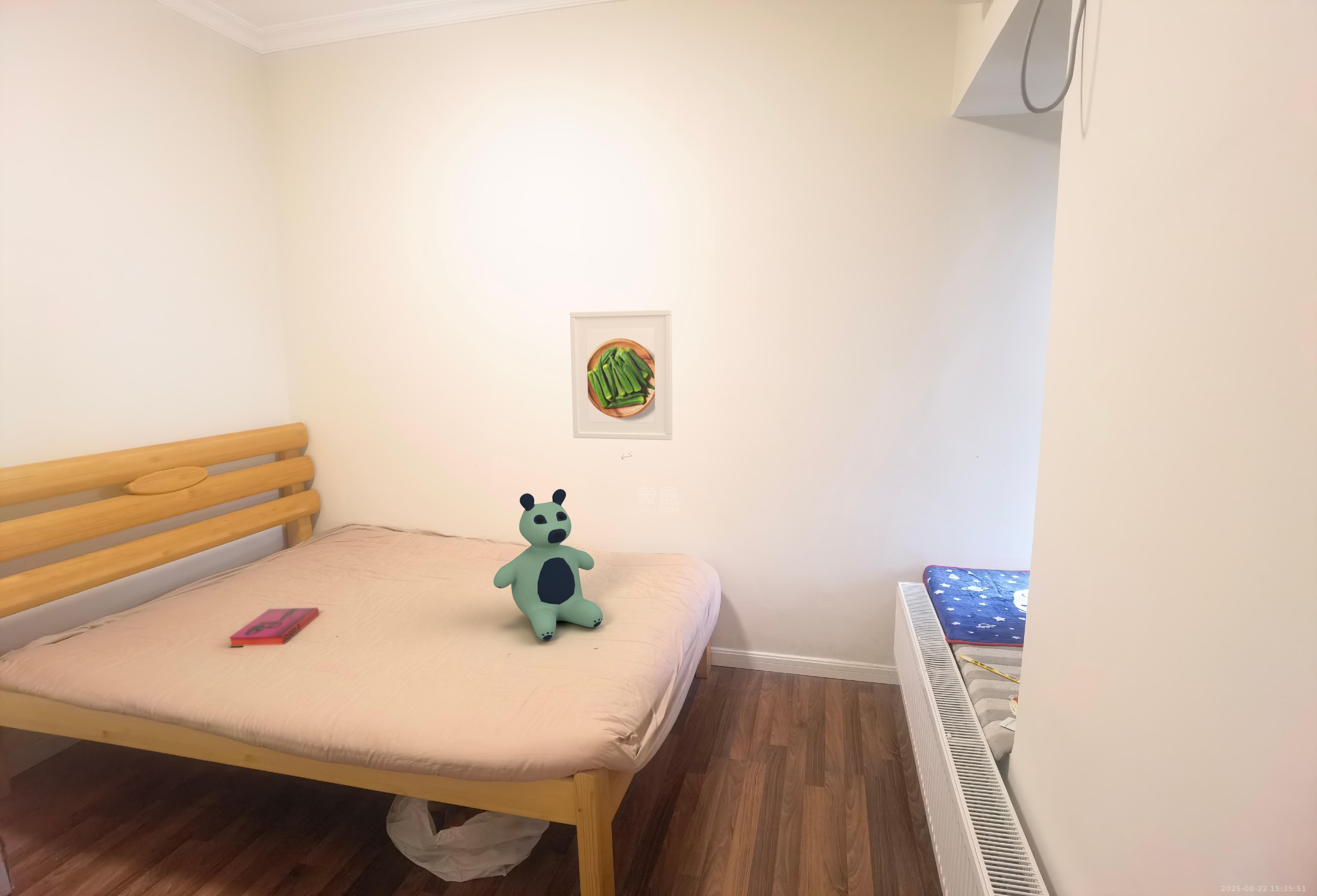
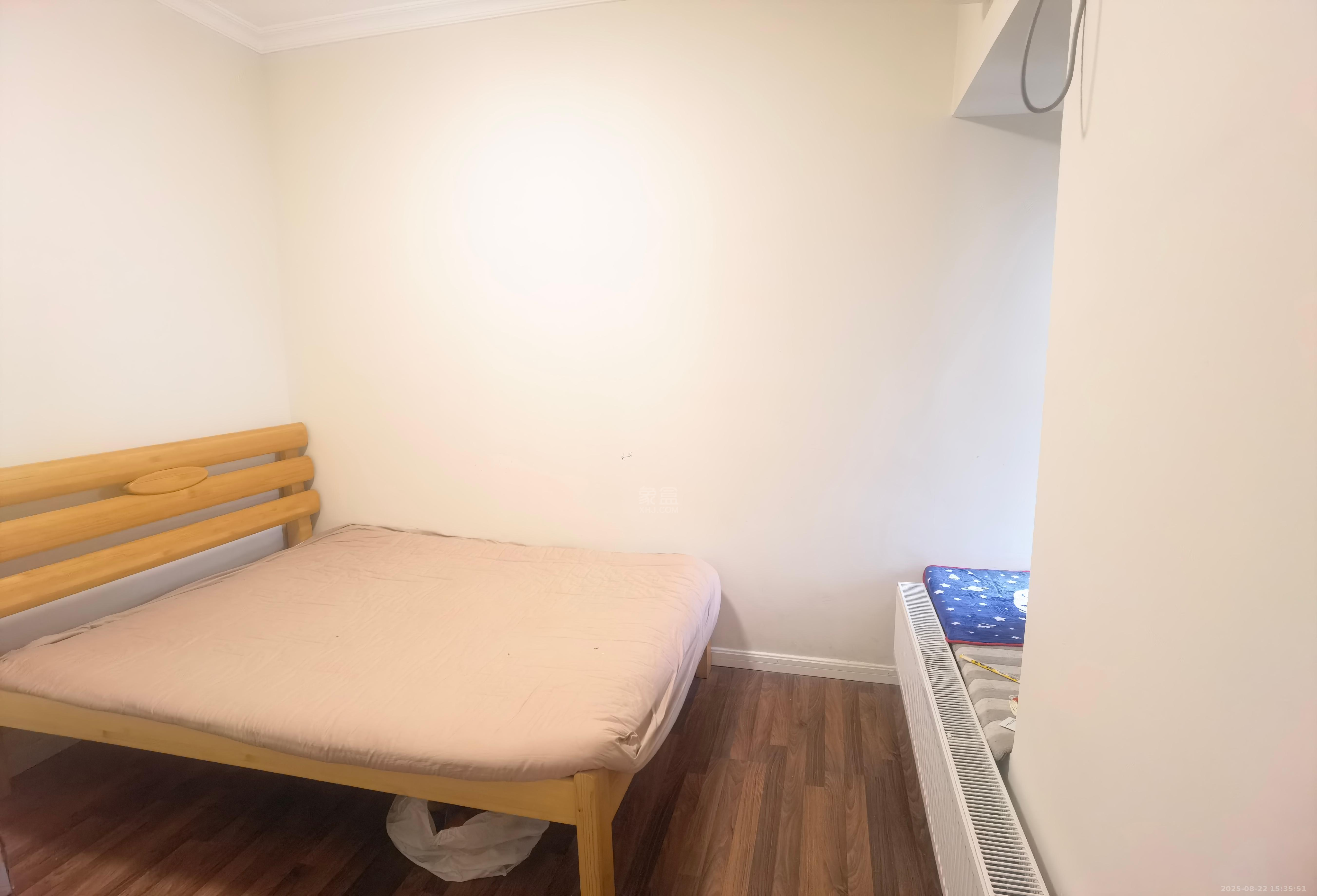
- hardback book (276, 626)
- bear (553, 559)
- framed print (621, 376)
